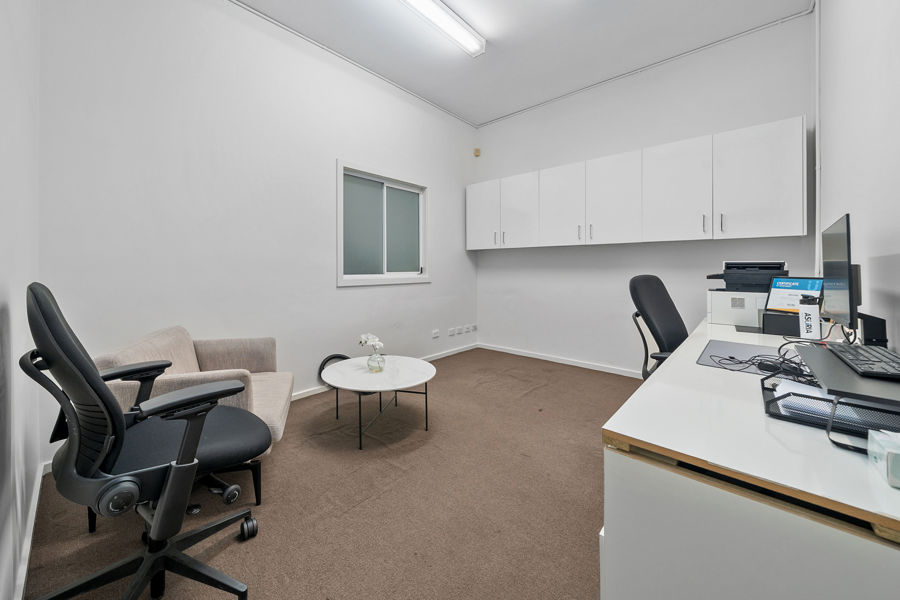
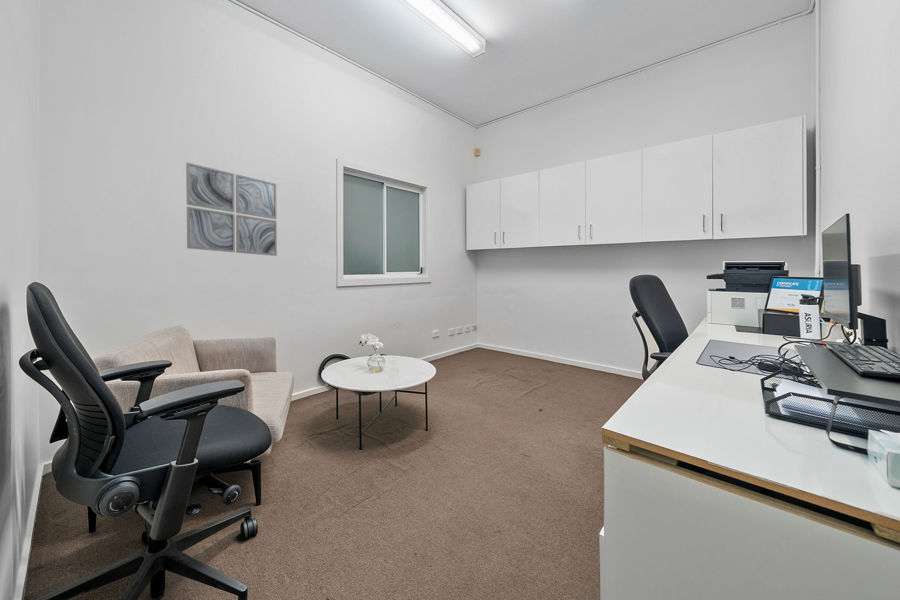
+ wall art (234, 214)
